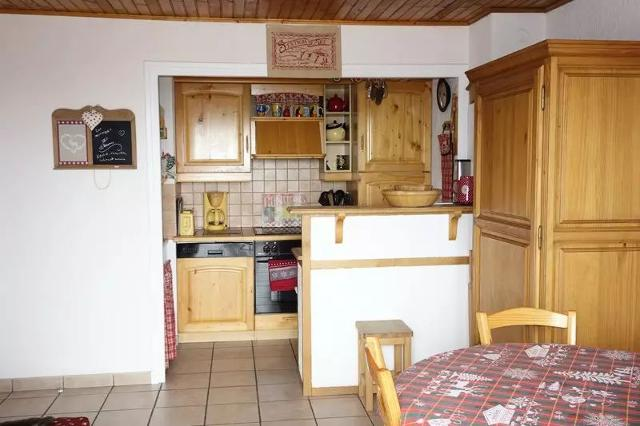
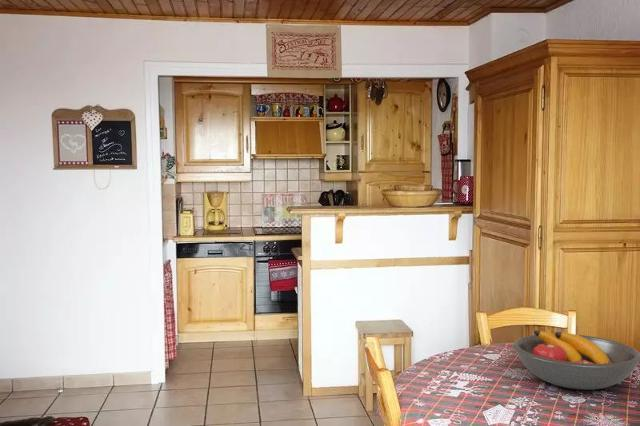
+ fruit bowl (574, 360)
